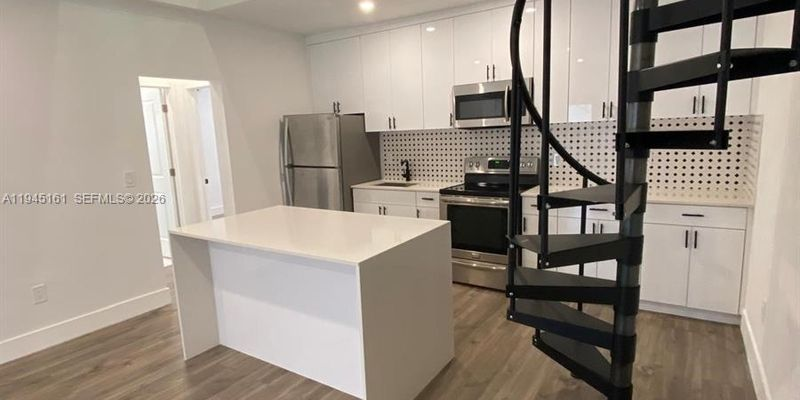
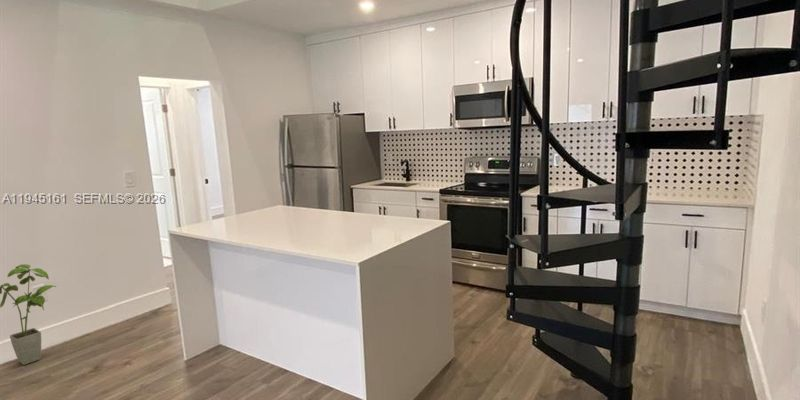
+ house plant (29, 311)
